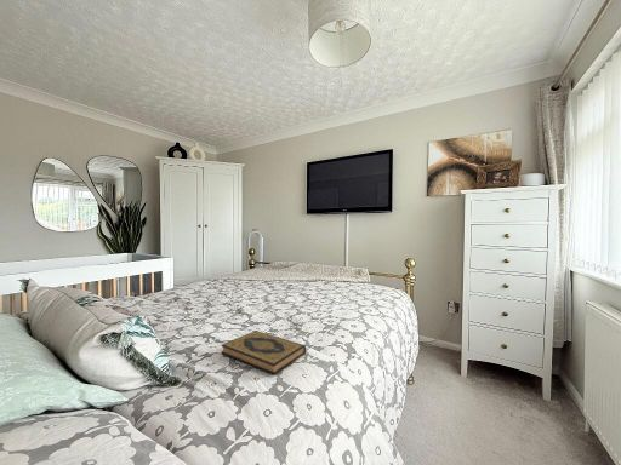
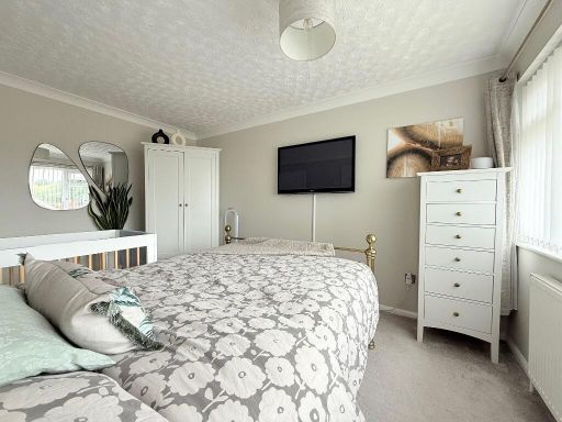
- hardback book (263, 349)
